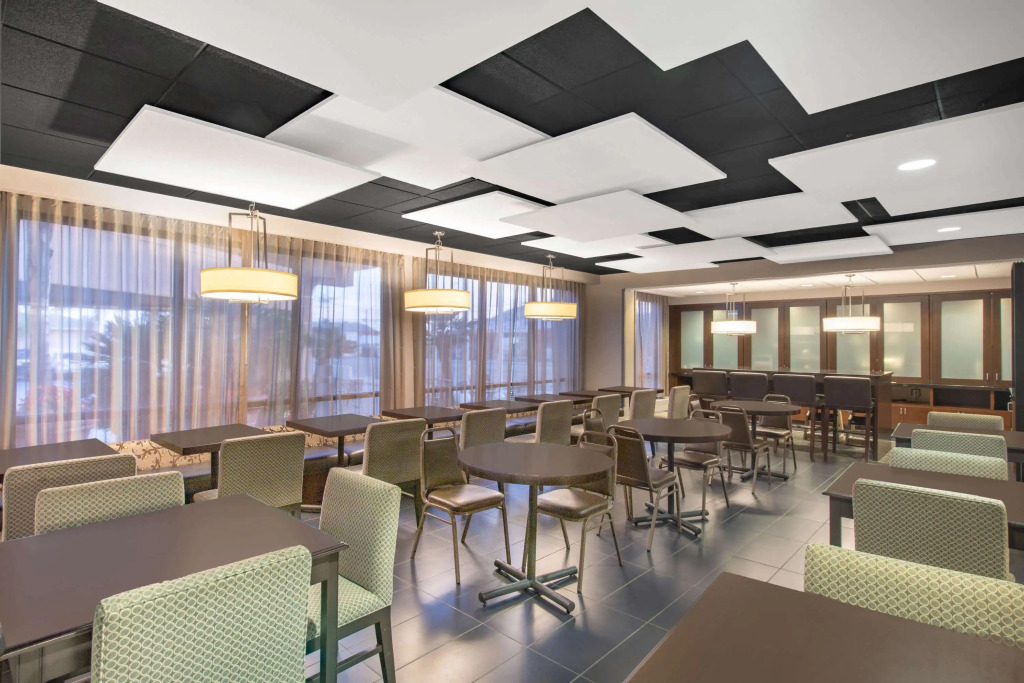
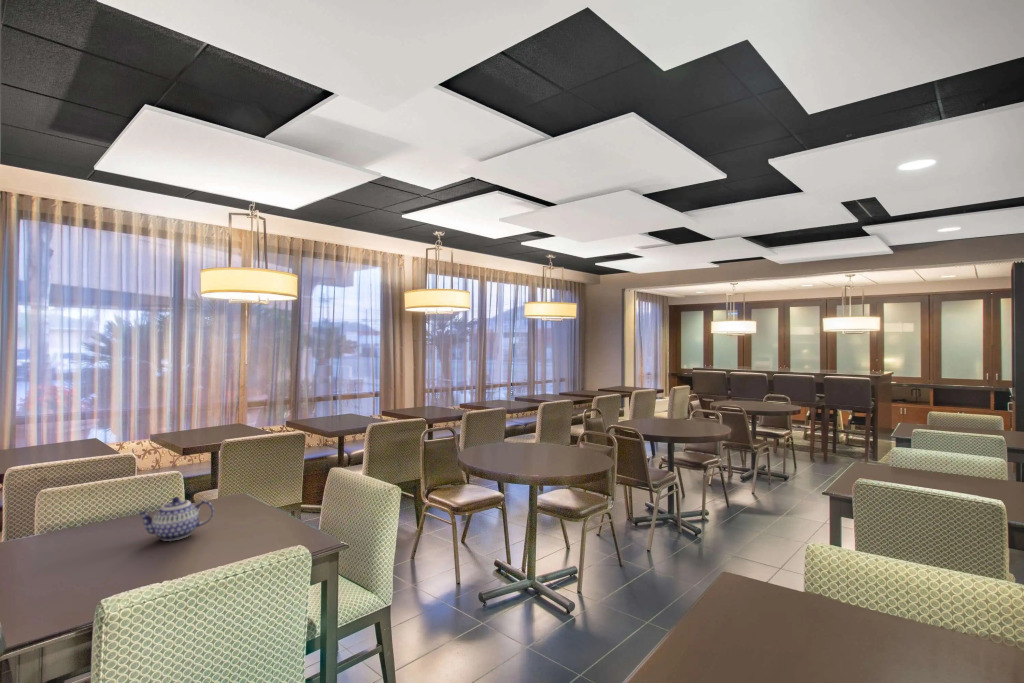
+ teapot (176, 516)
